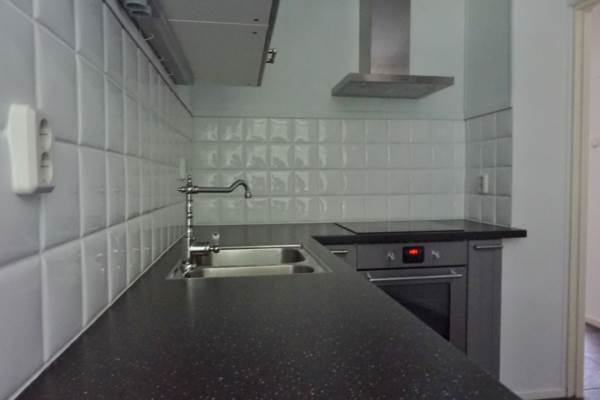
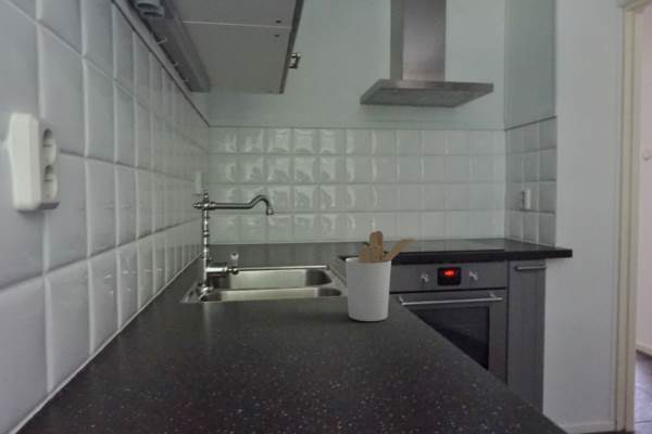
+ utensil holder (379, 275)
